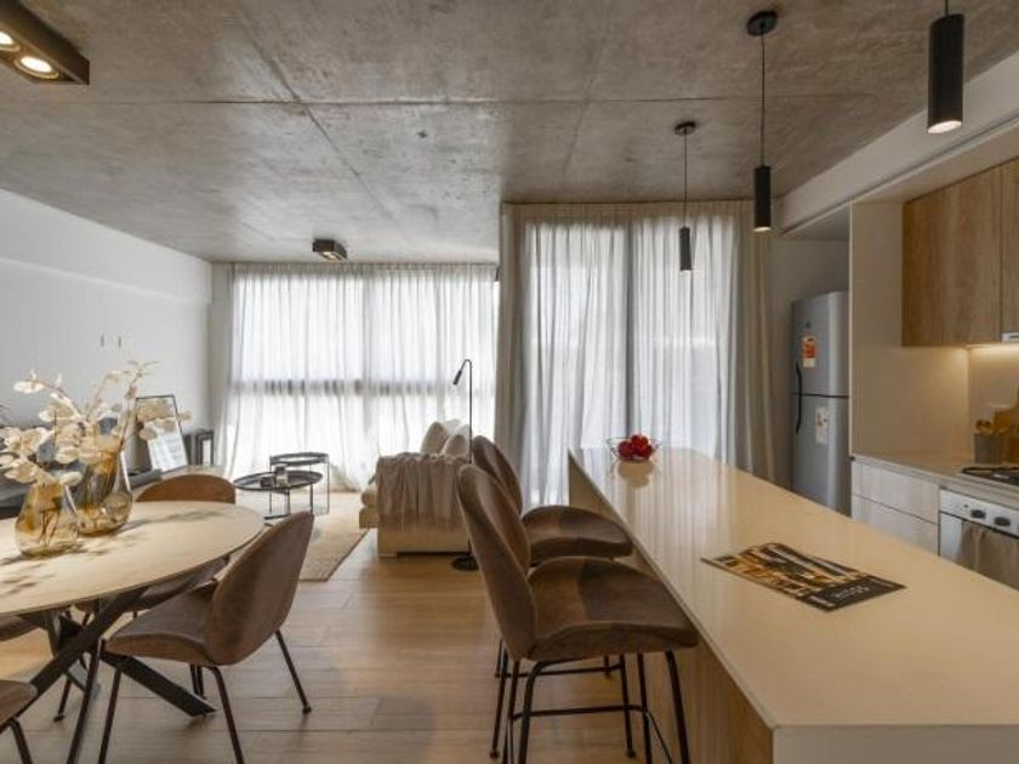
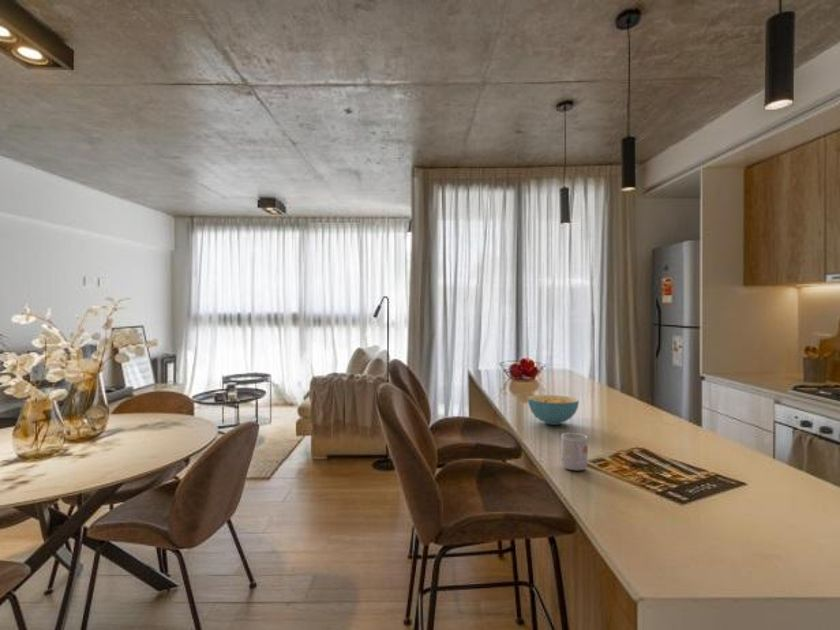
+ mug (575, 448)
+ cereal bowl (552, 410)
